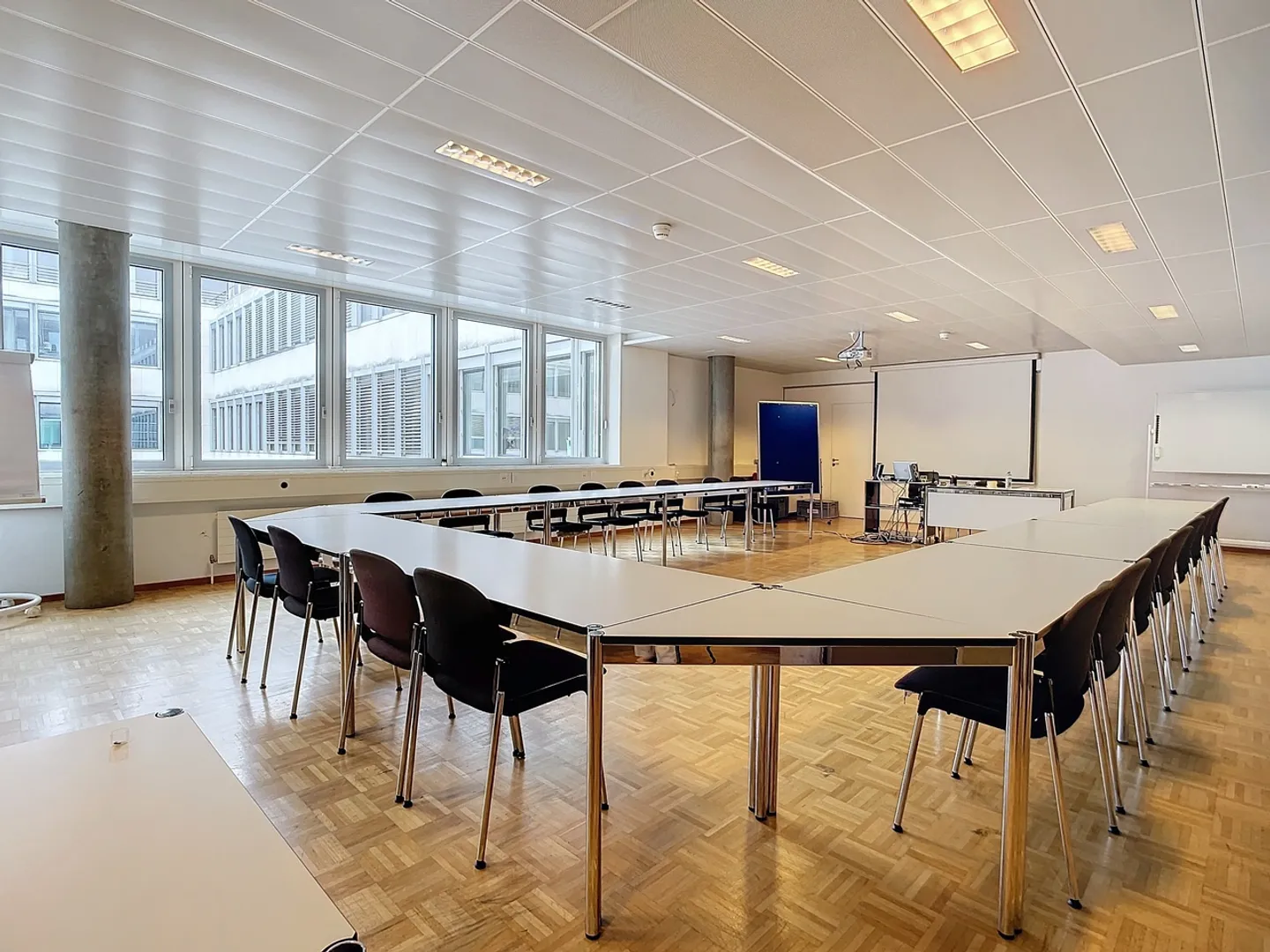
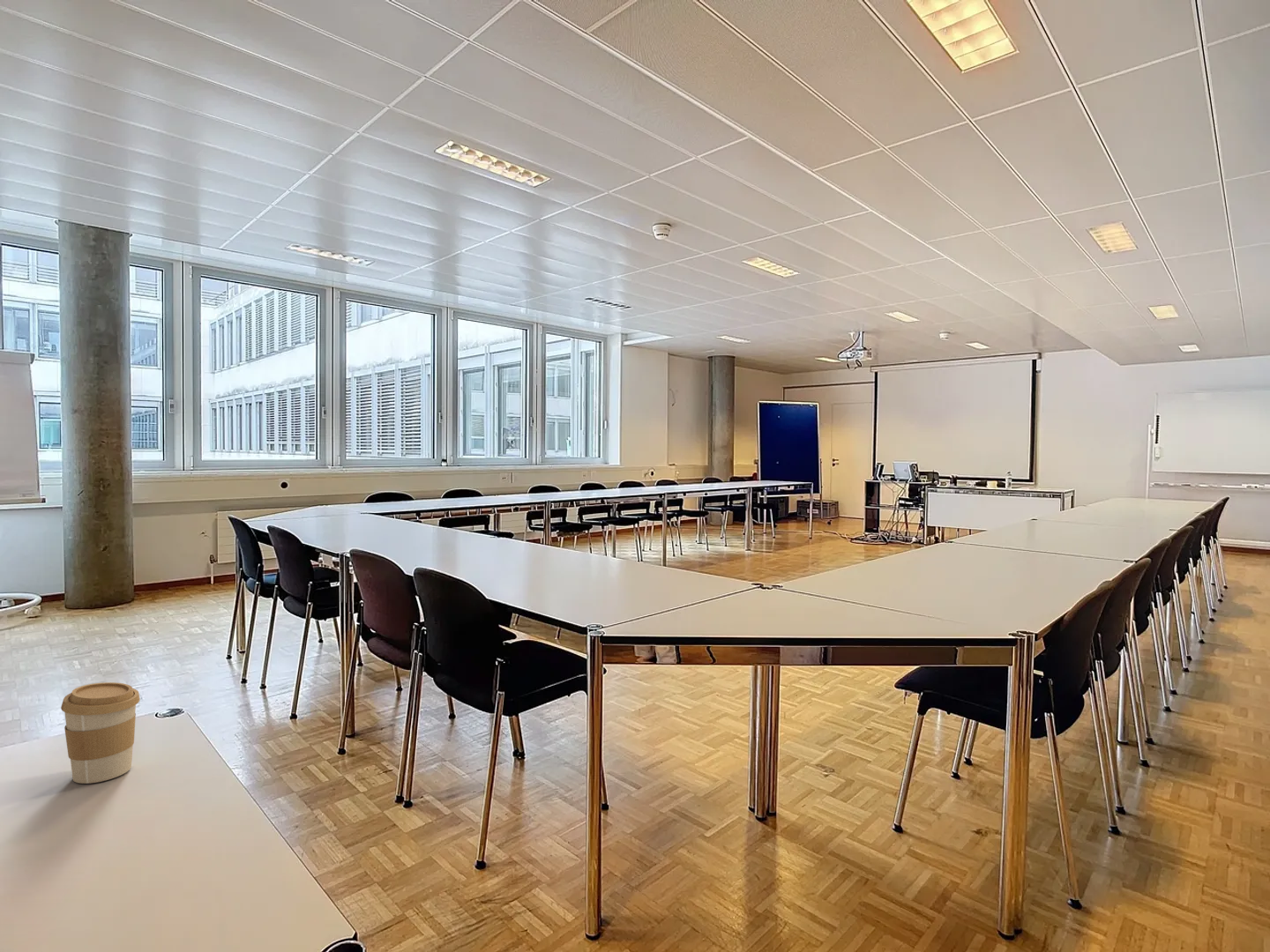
+ coffee cup (101, 729)
